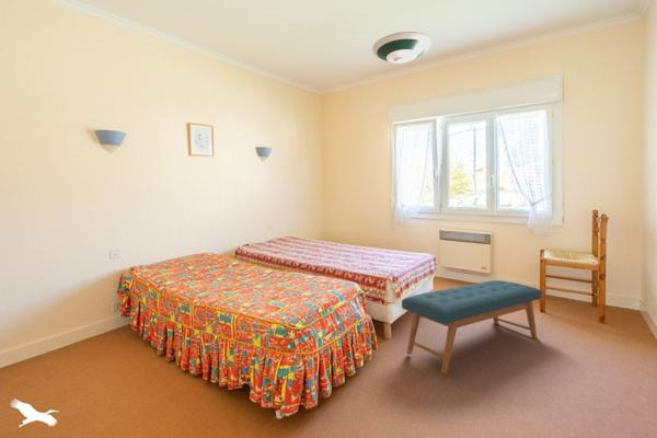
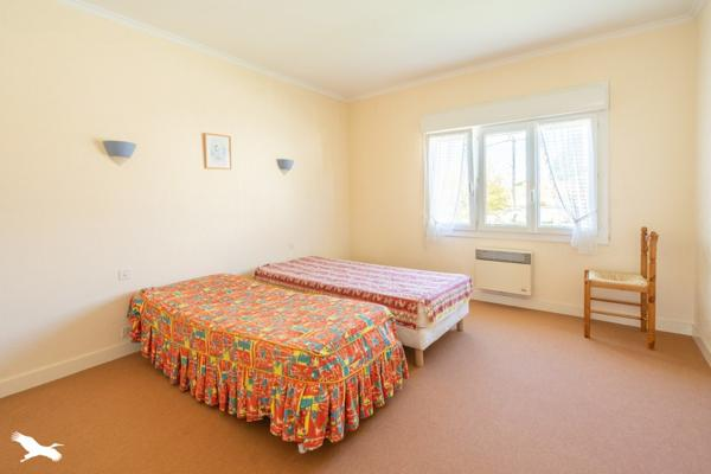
- bench (474, 318)
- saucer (401, 54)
